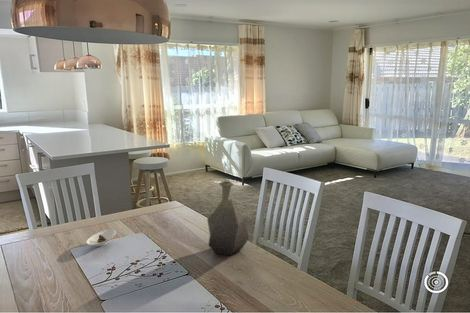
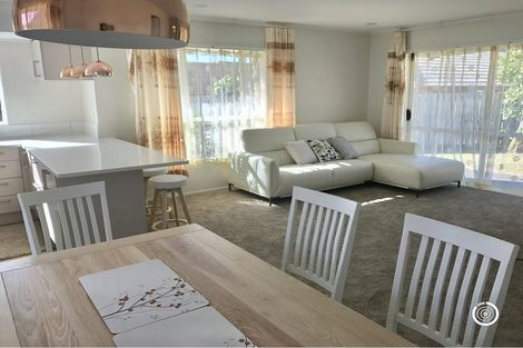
- vase (225, 216)
- saucer (102, 239)
